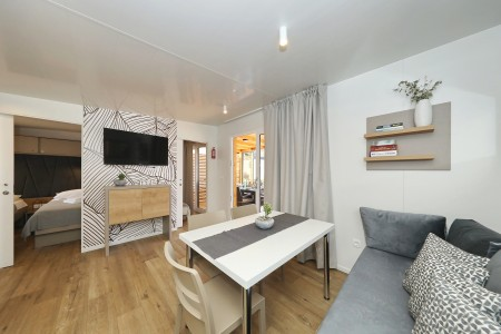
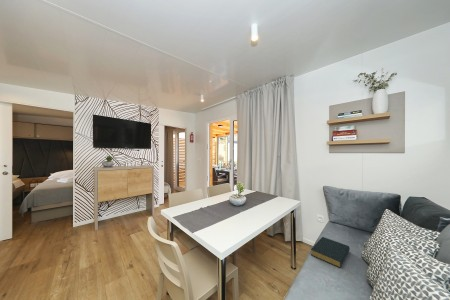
+ hardback book (330, 250)
